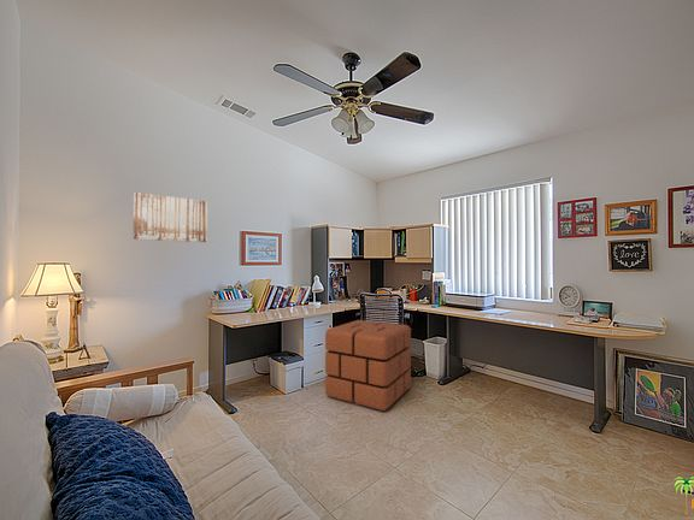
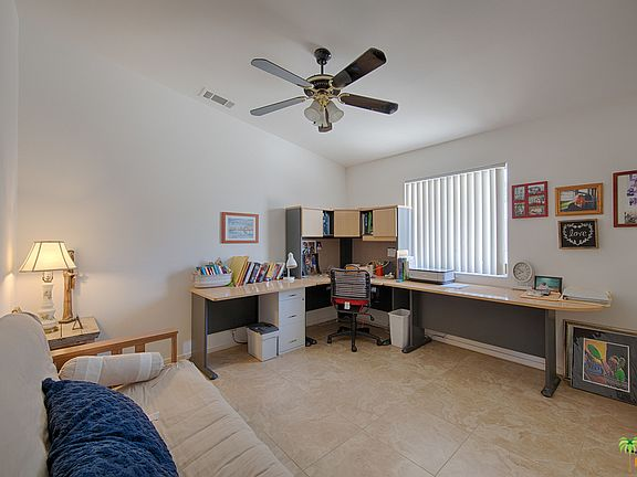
- wall art (172, 218)
- pouf (369, 359)
